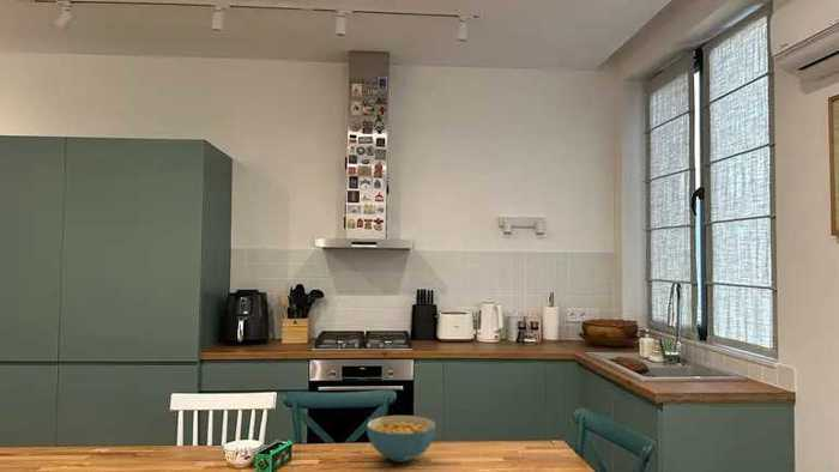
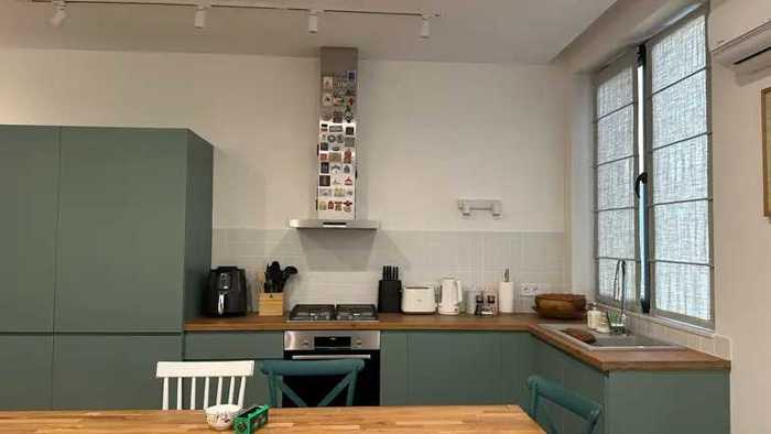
- cereal bowl (400, 441)
